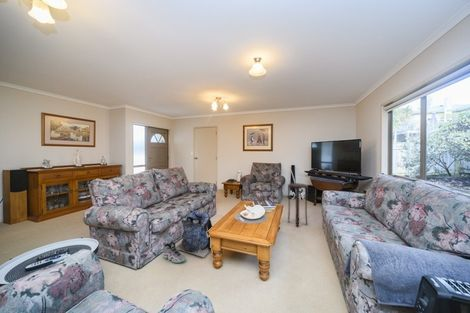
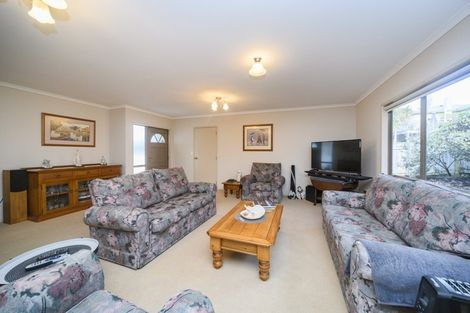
- stool (297, 204)
- backpack (197, 229)
- sneaker (173, 249)
